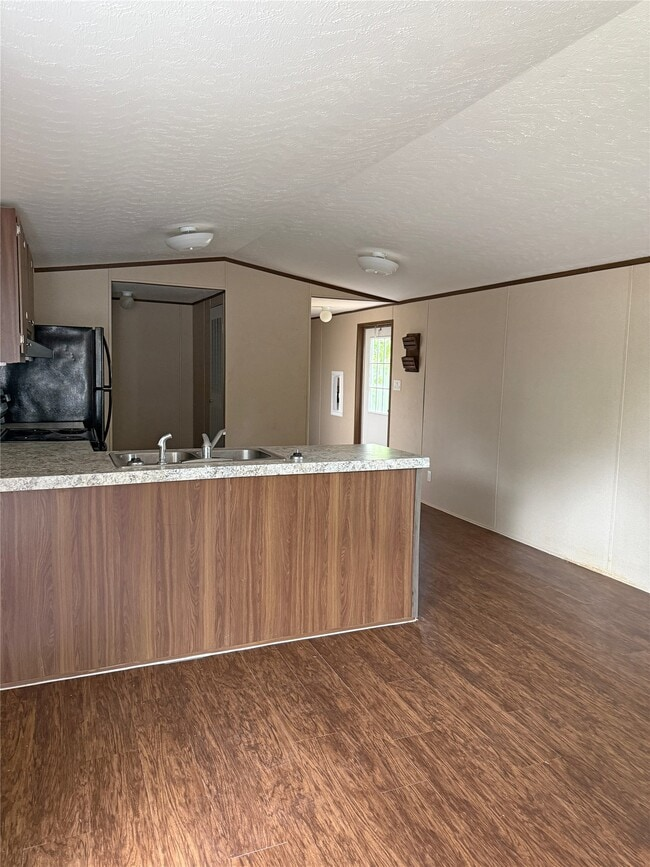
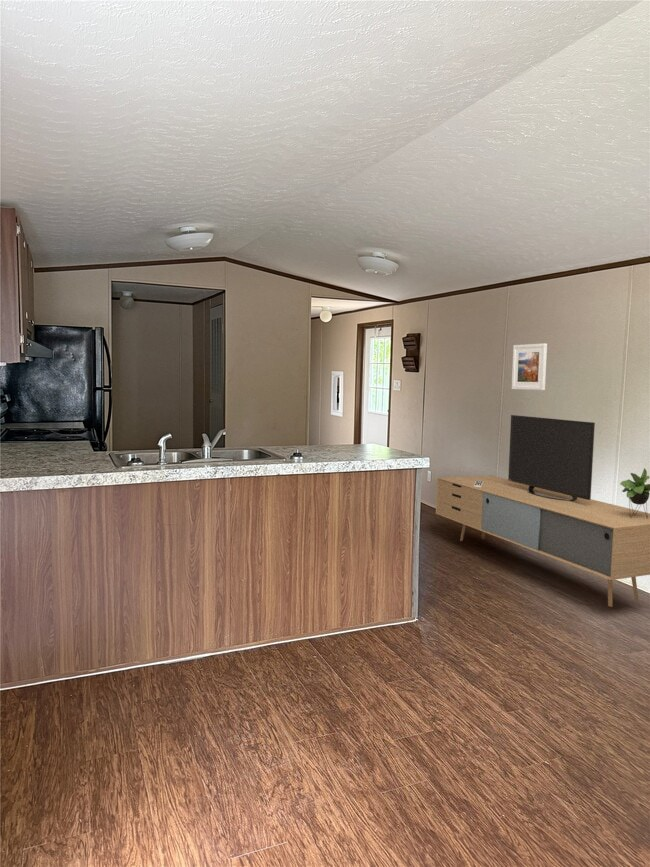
+ media console (541, 493)
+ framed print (528, 367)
